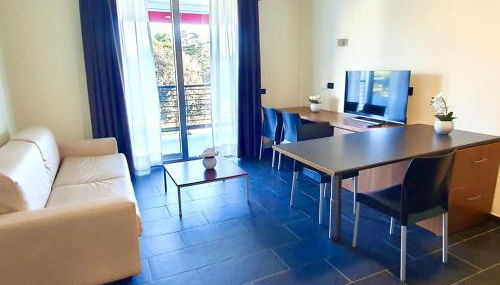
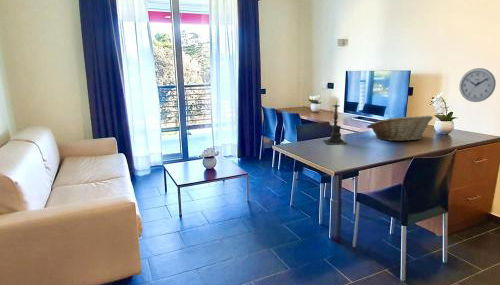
+ candle holder (335, 120)
+ wall clock (476, 85)
+ fruit basket (400, 126)
